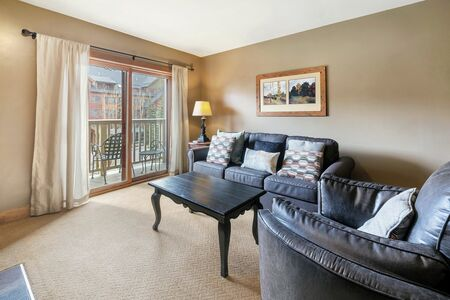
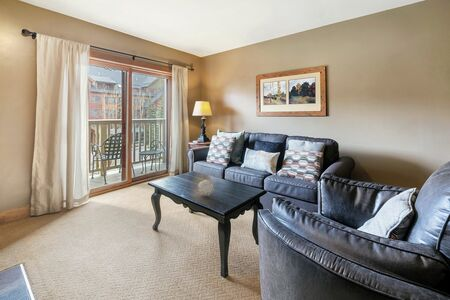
+ decorative ball (203, 187)
